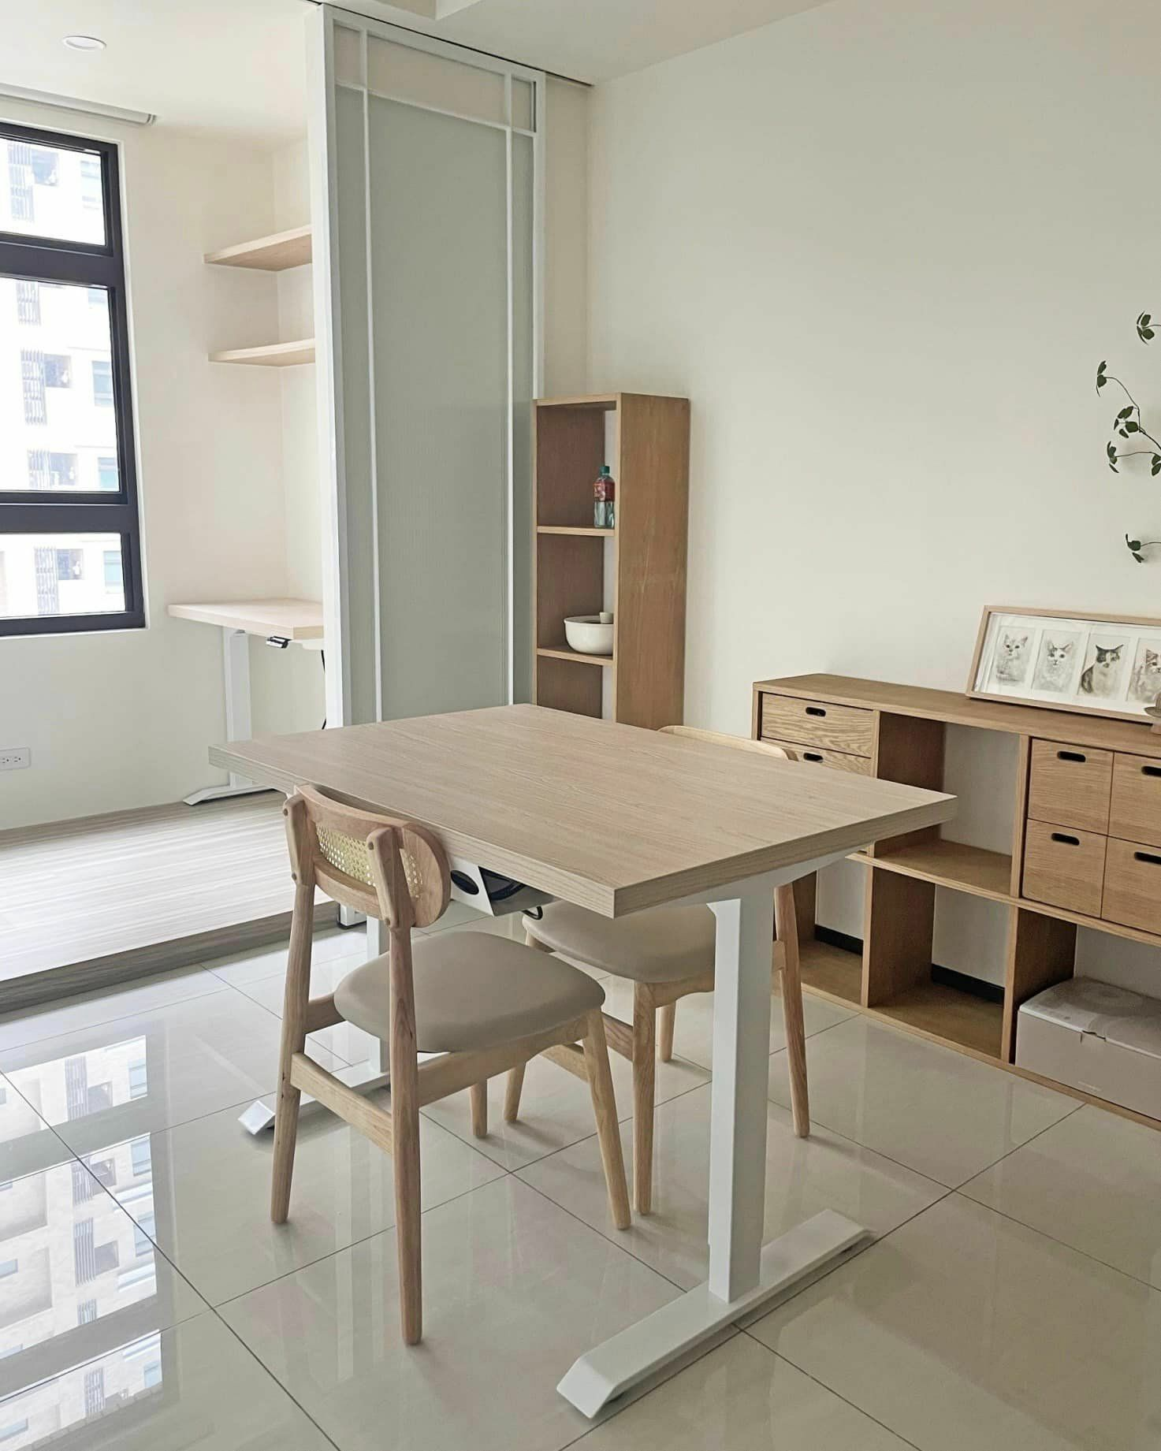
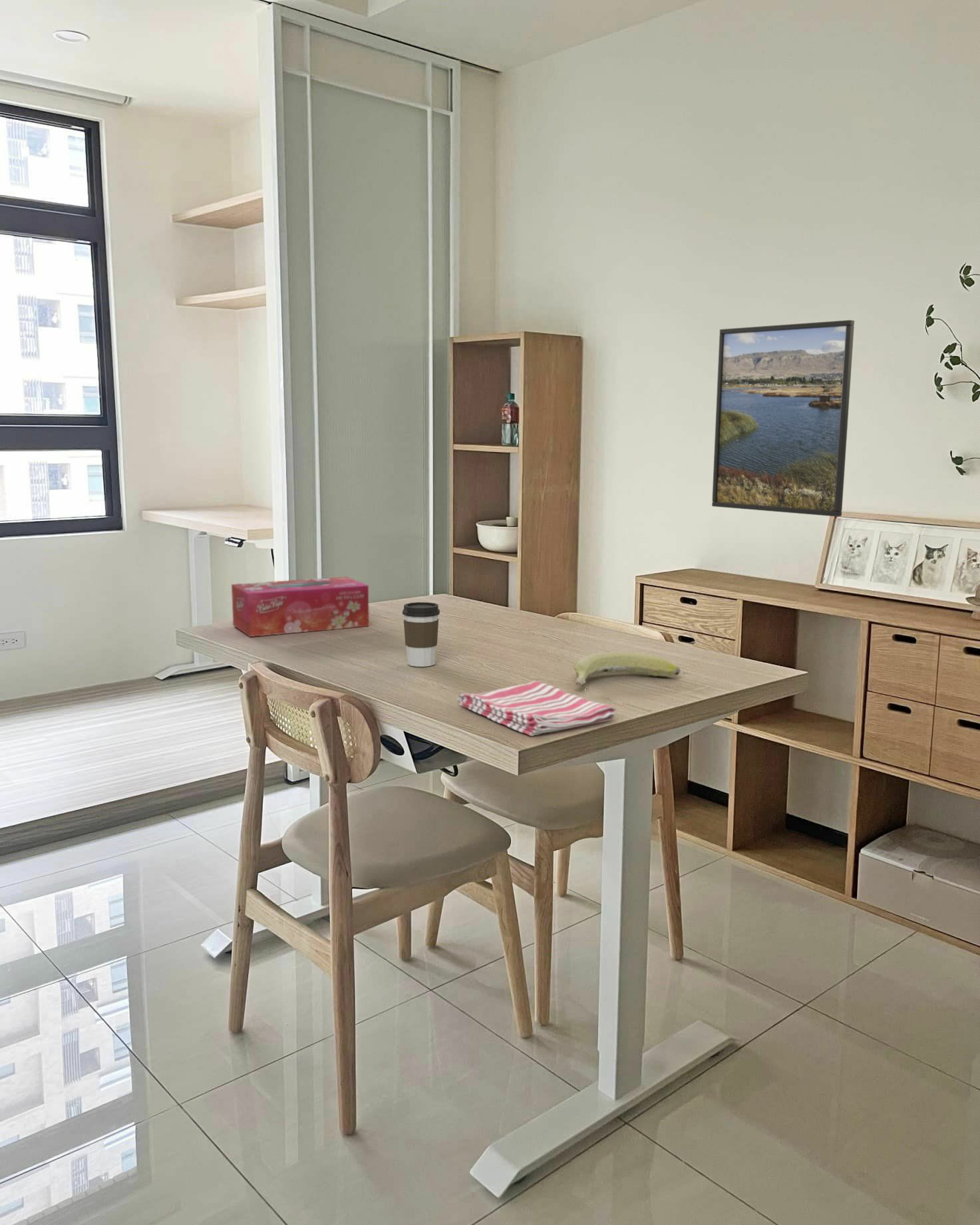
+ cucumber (615, 669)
+ tissue box (300, 605)
+ dish towel (534, 703)
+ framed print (778, 419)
+ coffee cup (421, 634)
